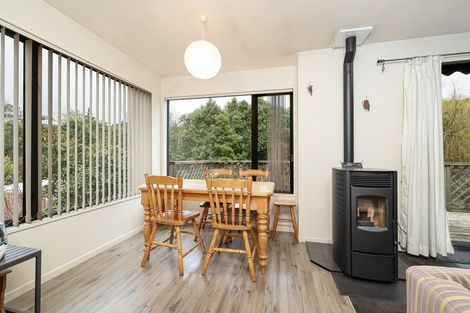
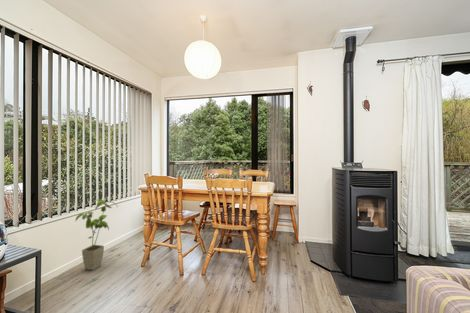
+ house plant (98, 232)
